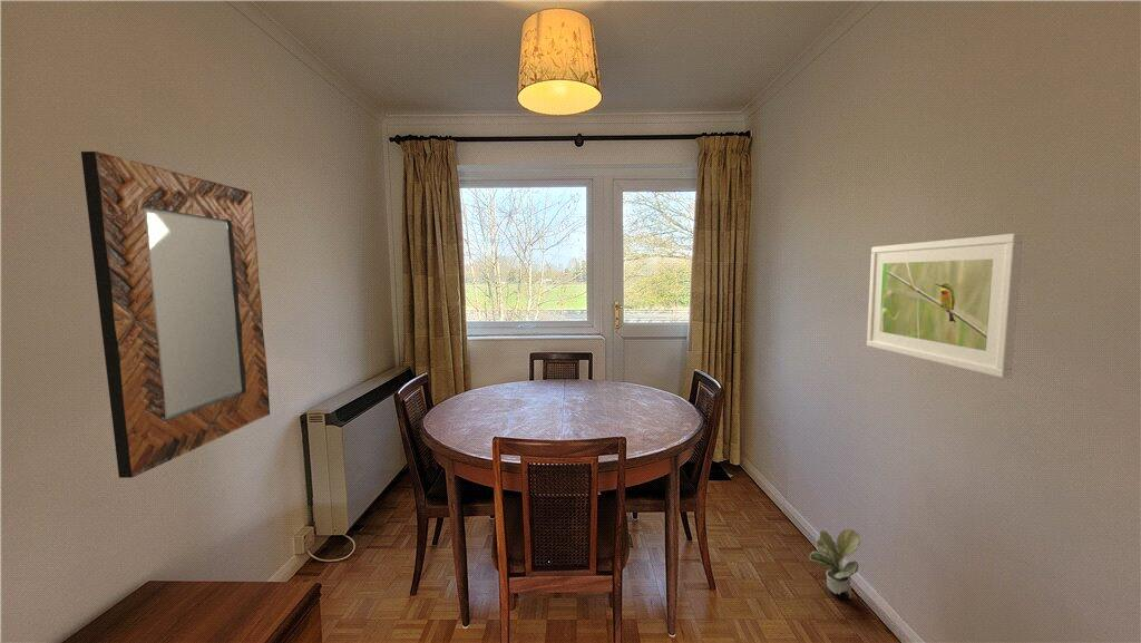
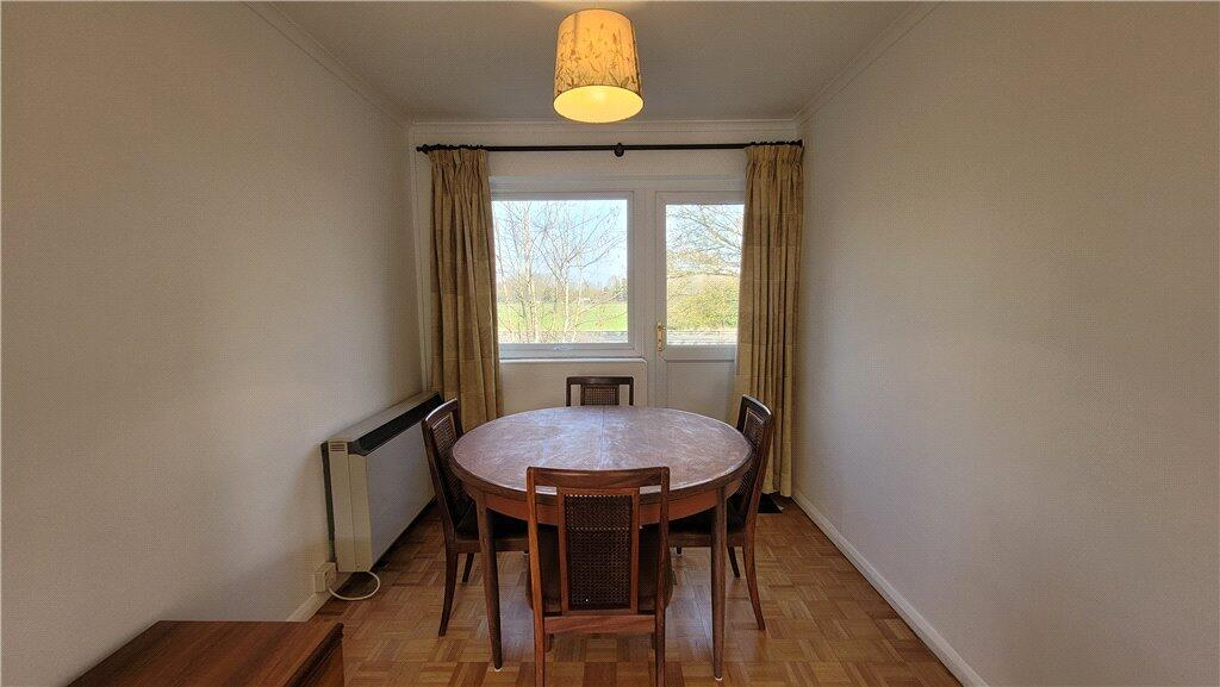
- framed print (928, 301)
- potted plant (831, 562)
- home mirror (196, 311)
